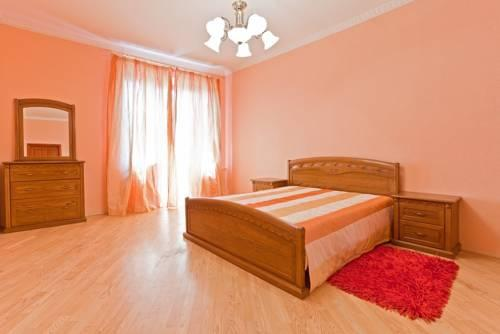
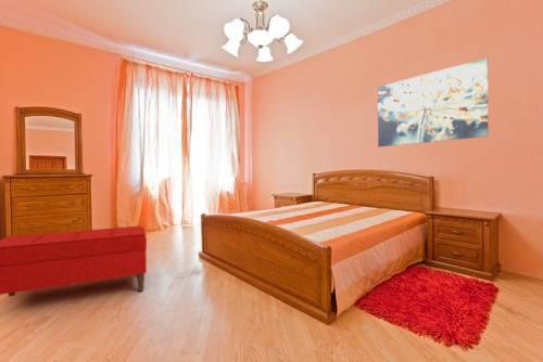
+ wall art (426, 108)
+ bench (77, 263)
